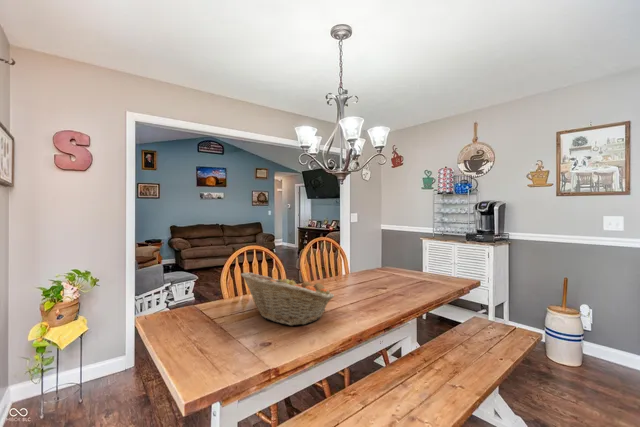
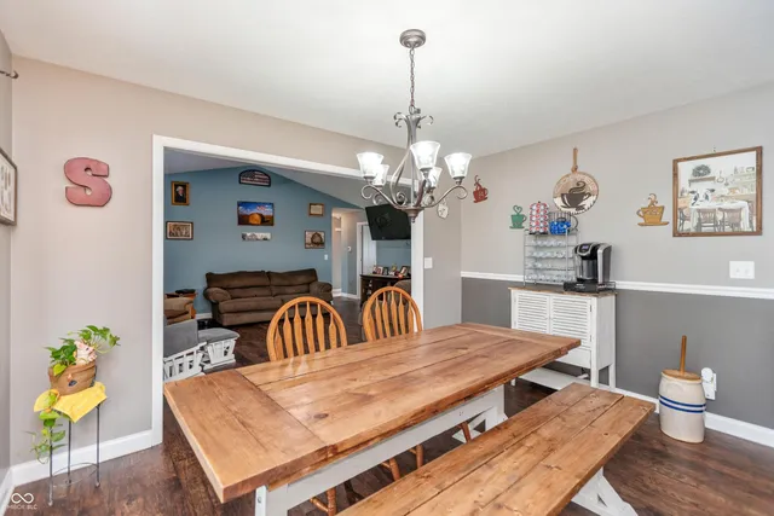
- fruit basket (286, 292)
